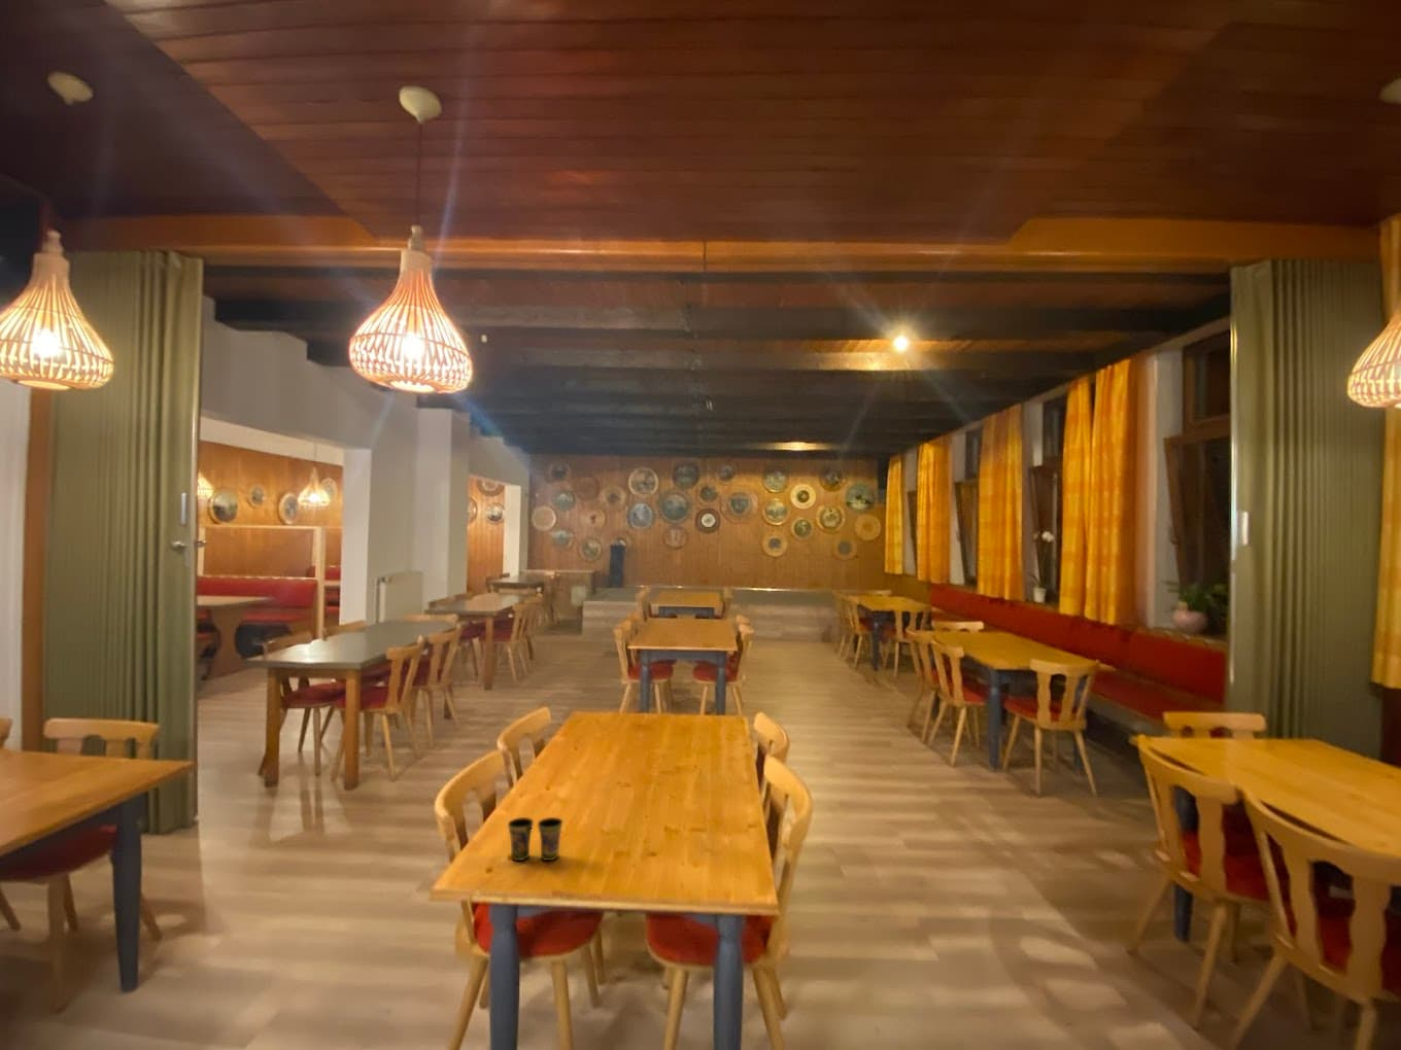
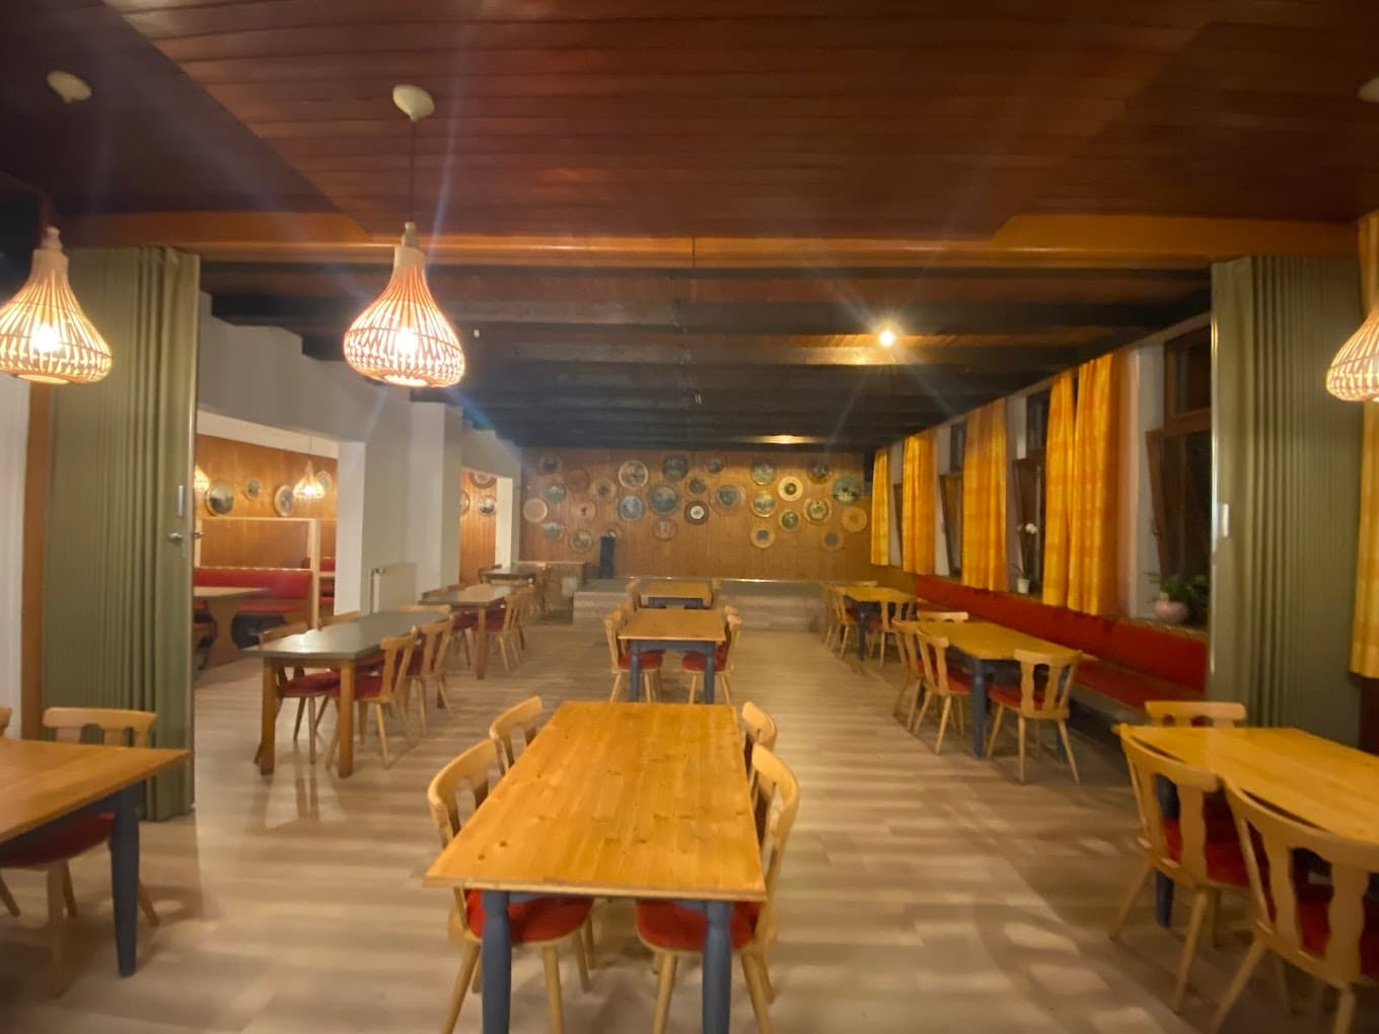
- cup (530, 839)
